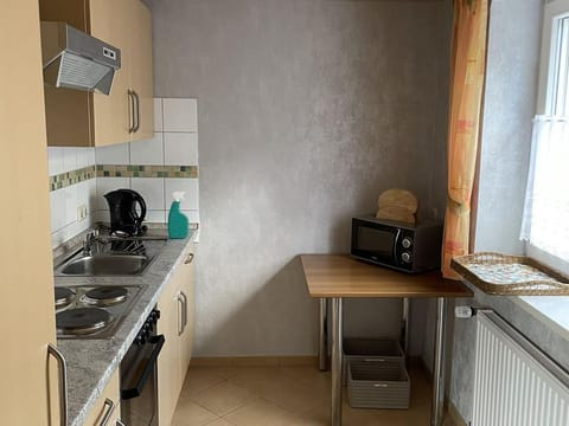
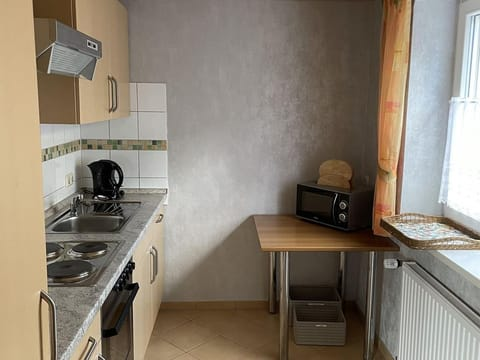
- spray bottle (178, 214)
